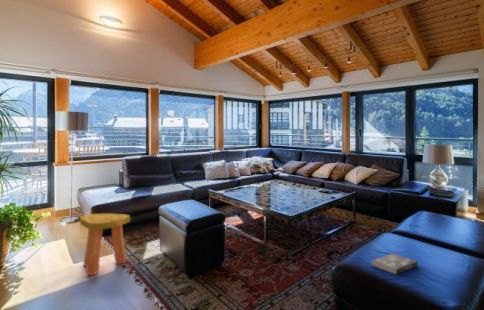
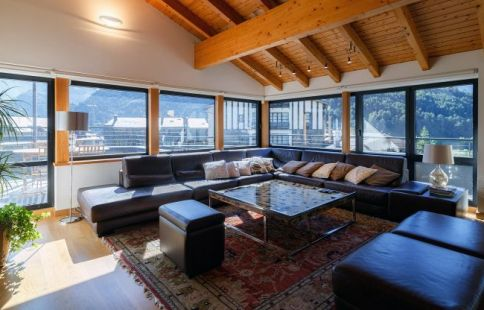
- book (394, 263)
- stool (100, 241)
